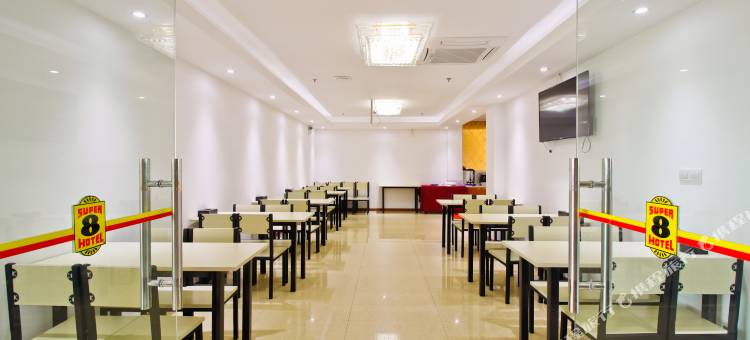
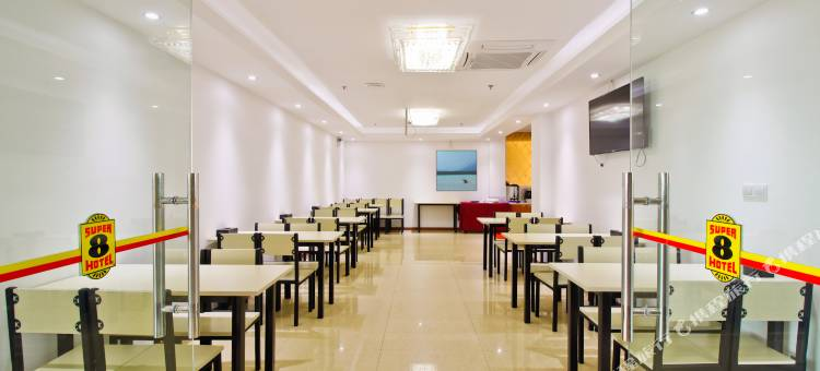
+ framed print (456, 170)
